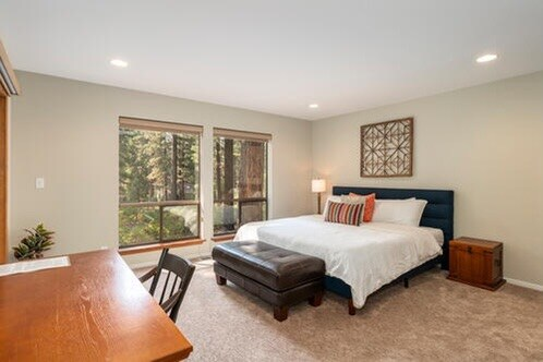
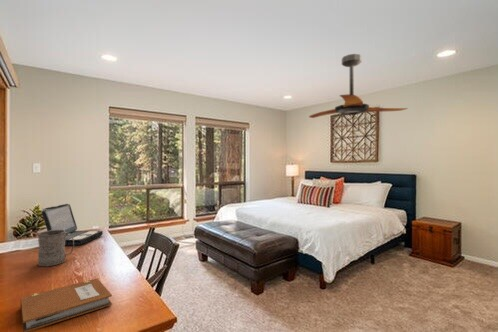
+ ceiling fan (353, 82)
+ mug (56, 246)
+ notebook (68, 299)
+ laptop (72, 222)
